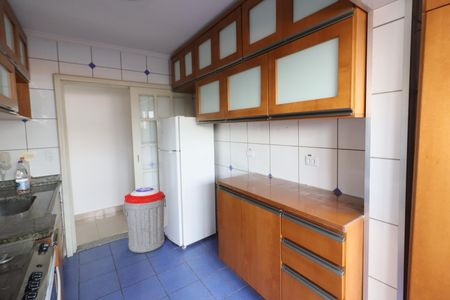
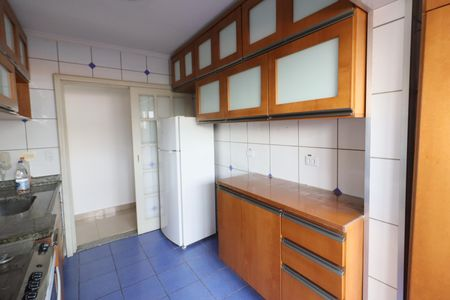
- trash can (145, 216)
